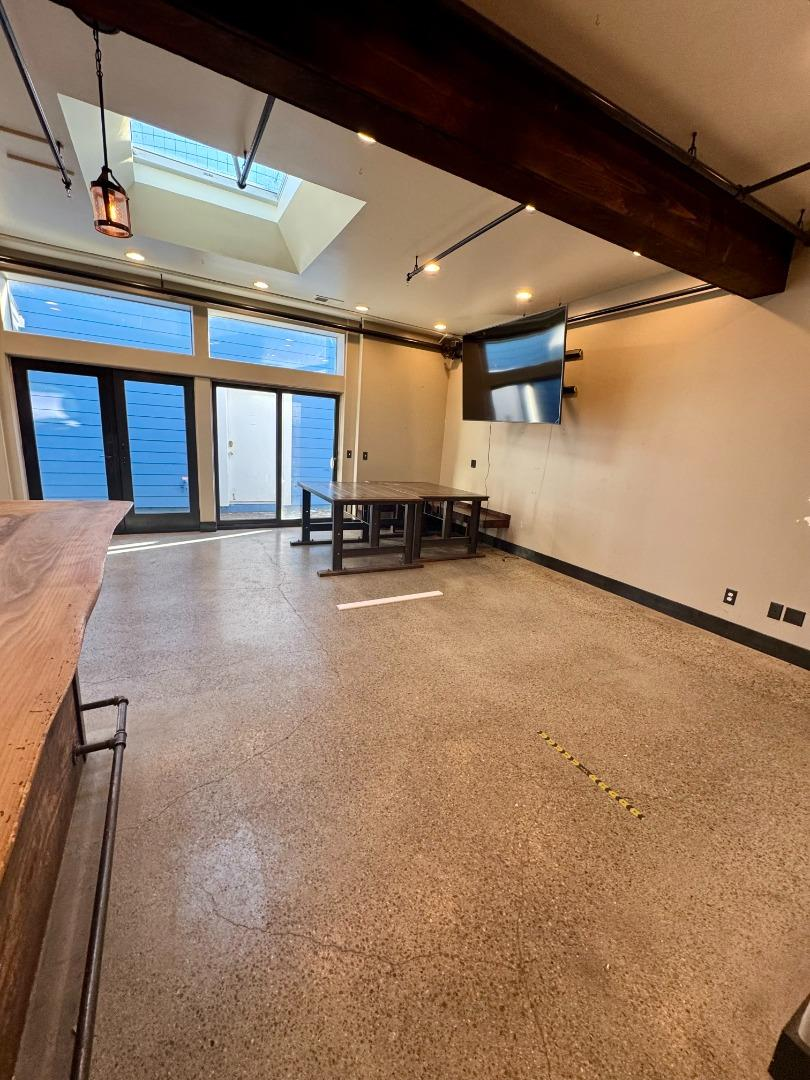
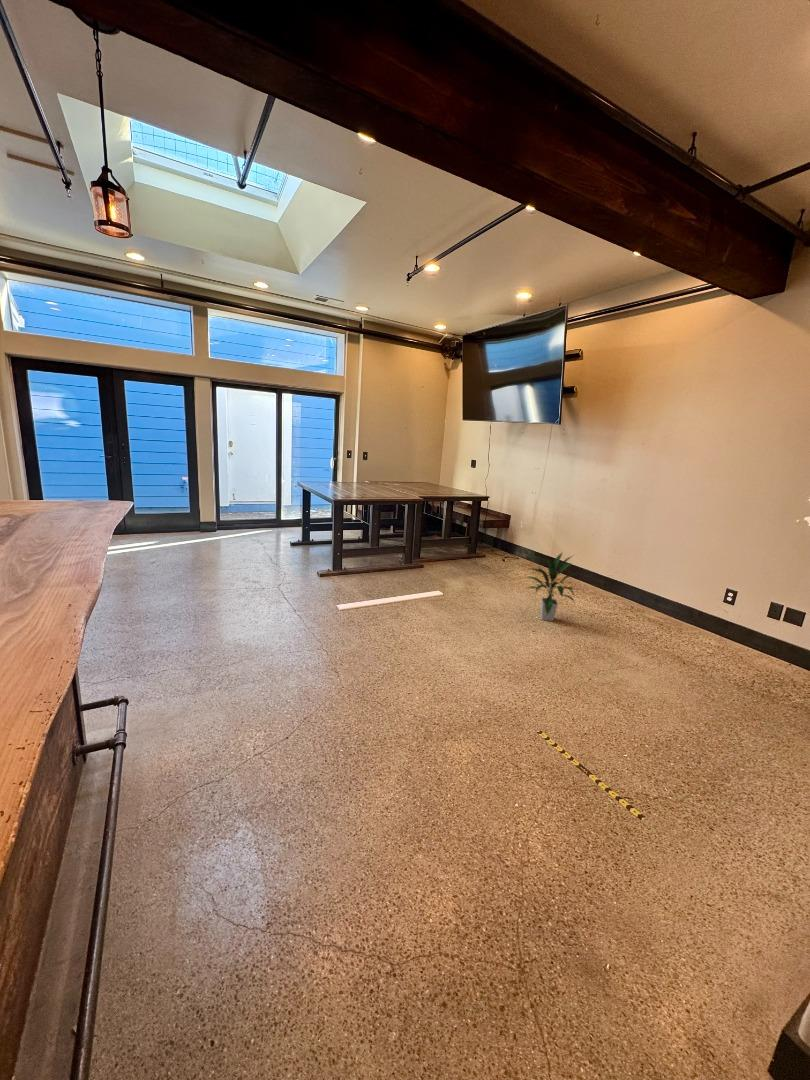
+ indoor plant (550, 586)
